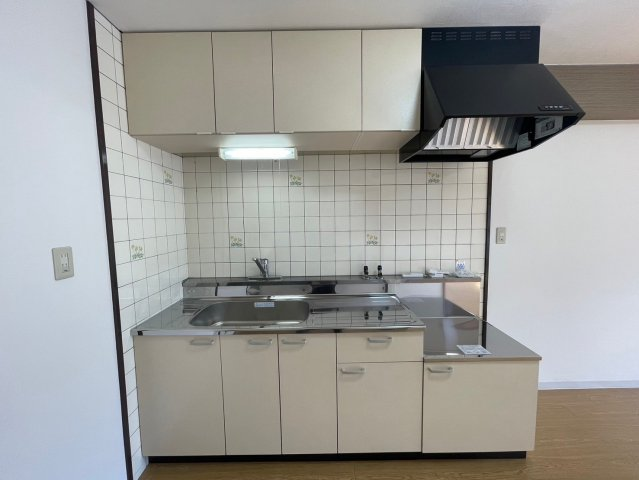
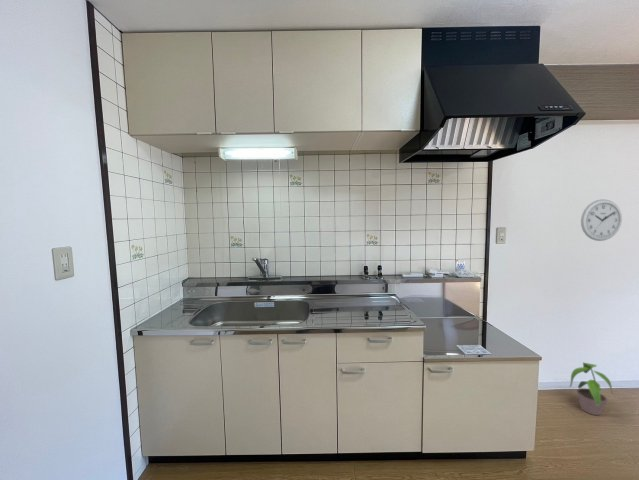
+ potted plant (591, 388)
+ wall clock (602, 220)
